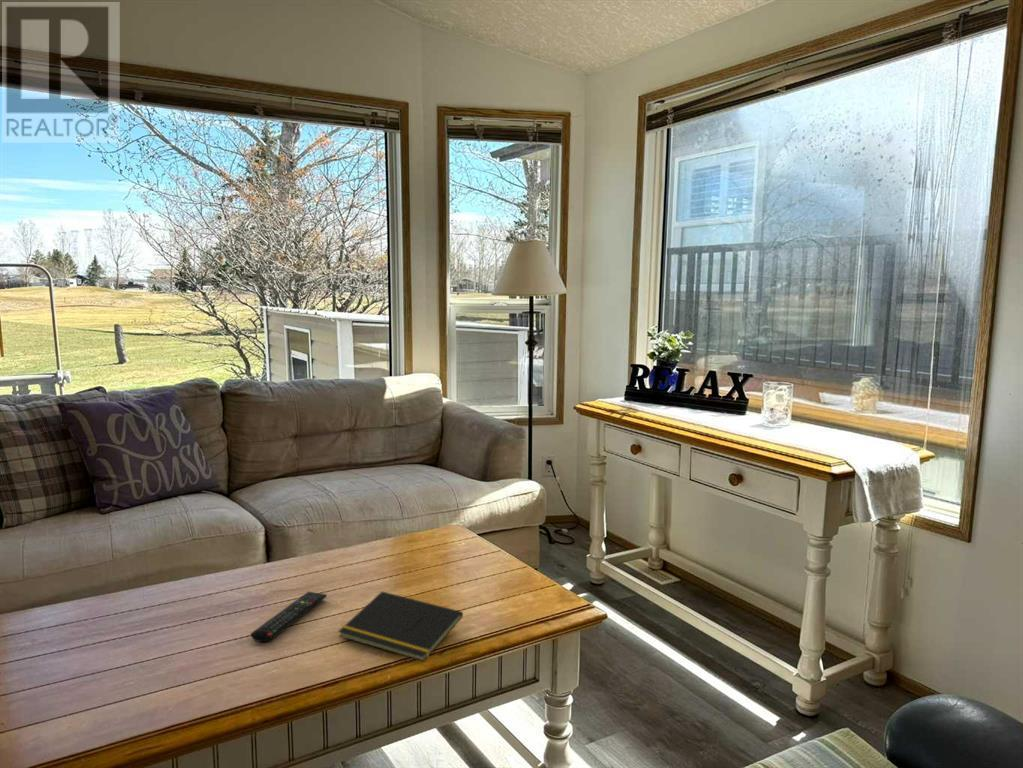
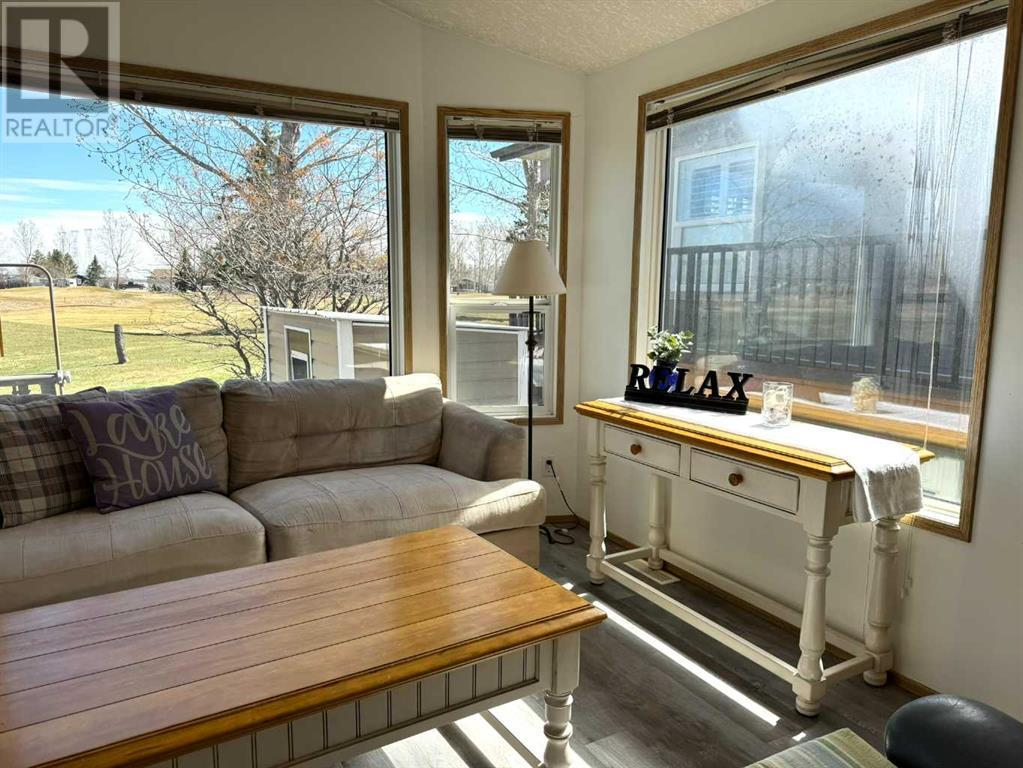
- notepad (401, 623)
- remote control (290, 615)
